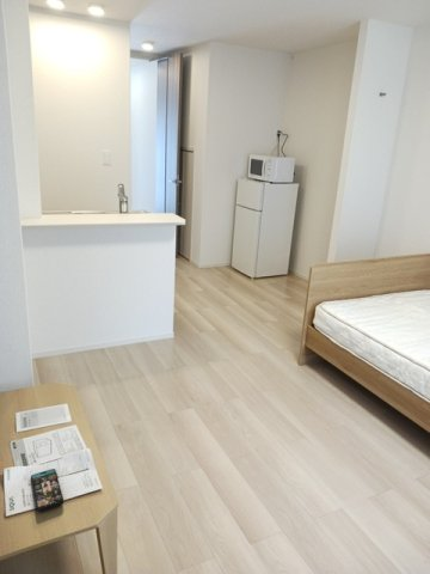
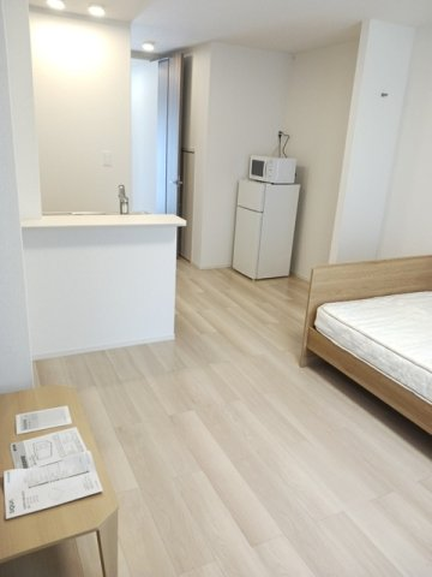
- smartphone (47, 488)
